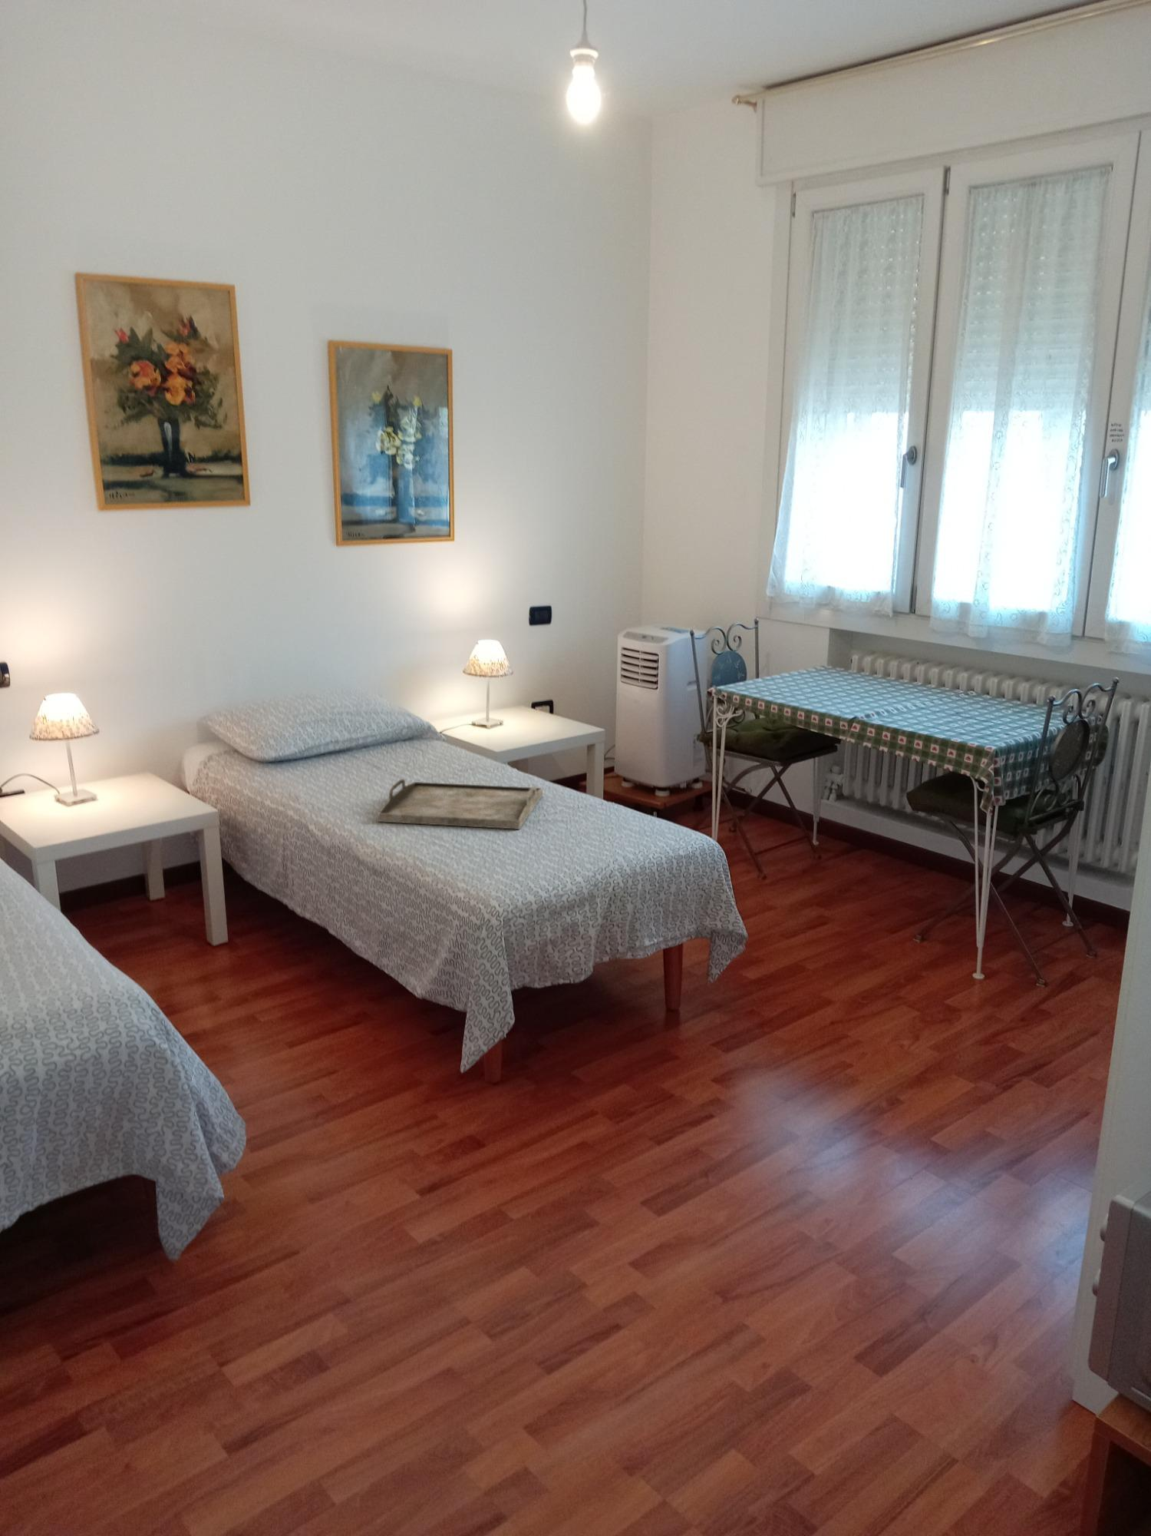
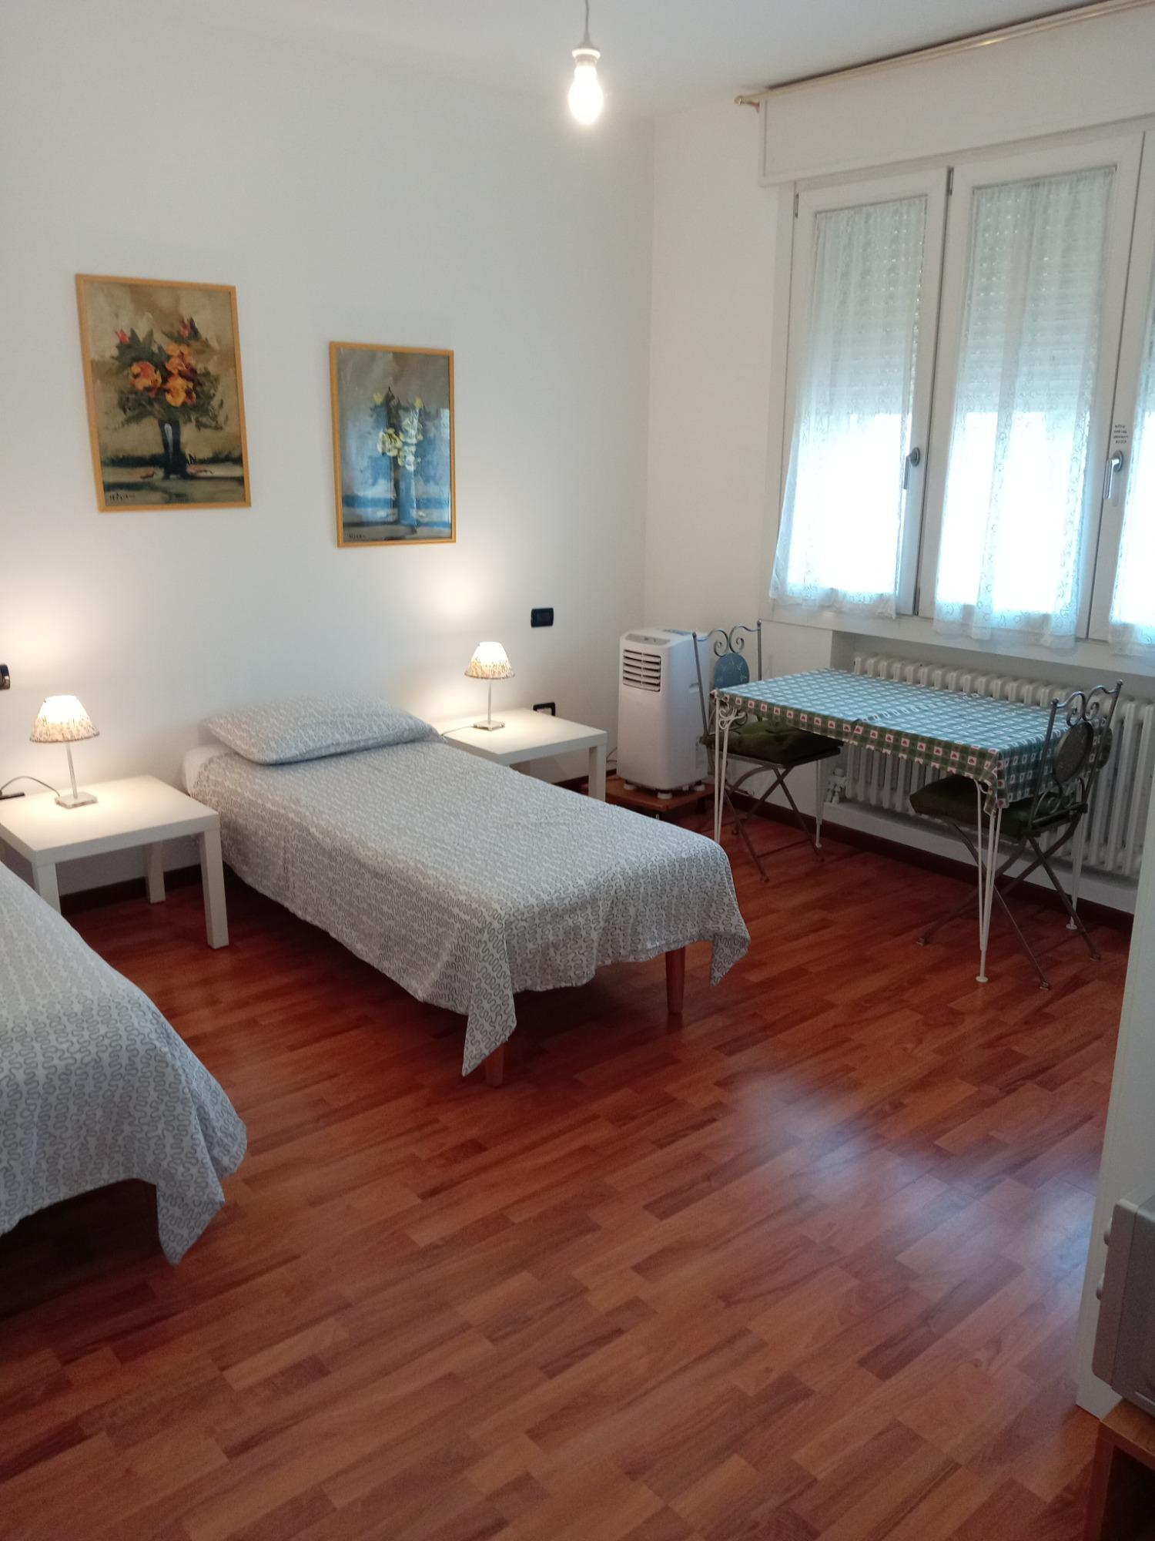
- serving tray (463, 796)
